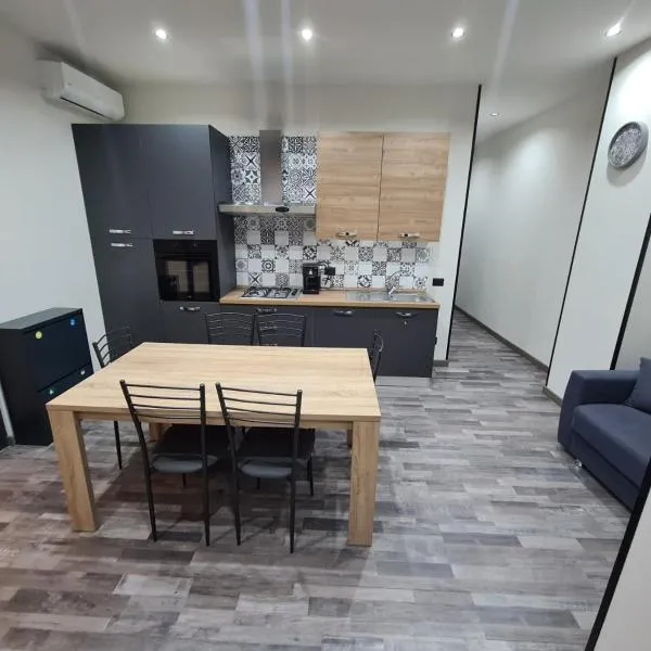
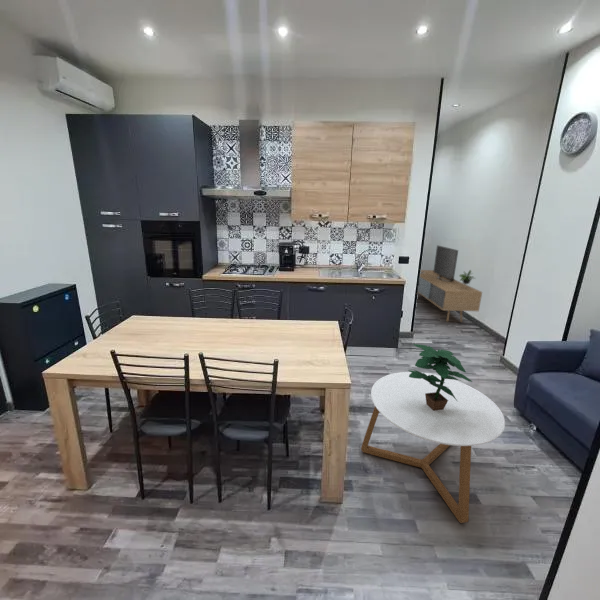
+ coffee table (429, 437)
+ potted plant (434, 379)
+ media console (440, 278)
